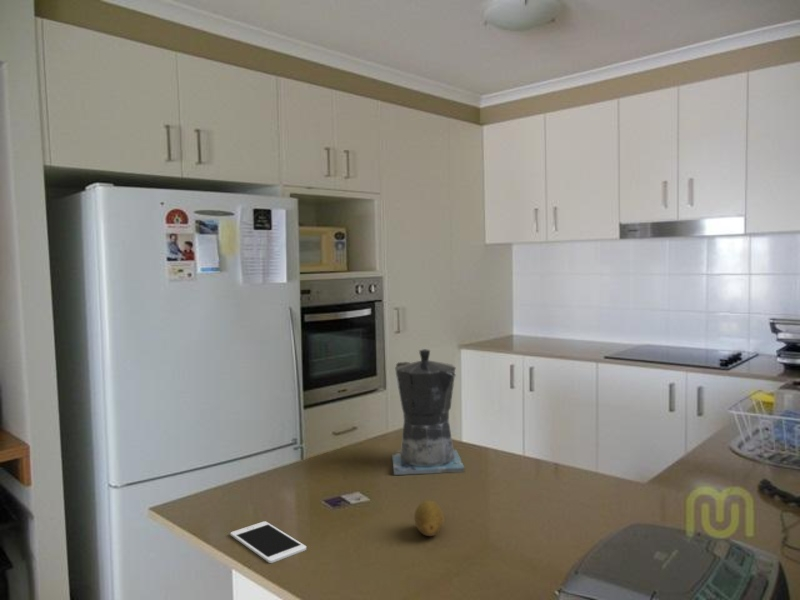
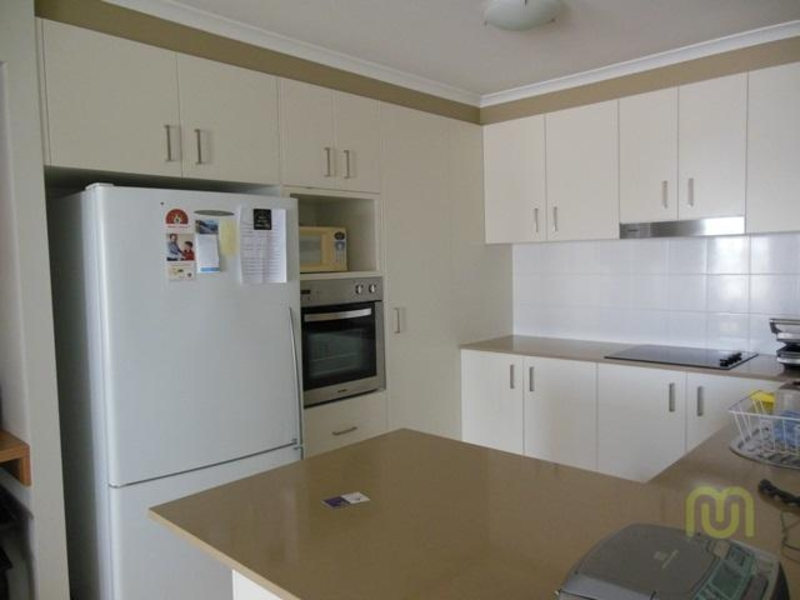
- fruit (429, 517)
- coffee maker (425, 406)
- cell phone (267, 540)
